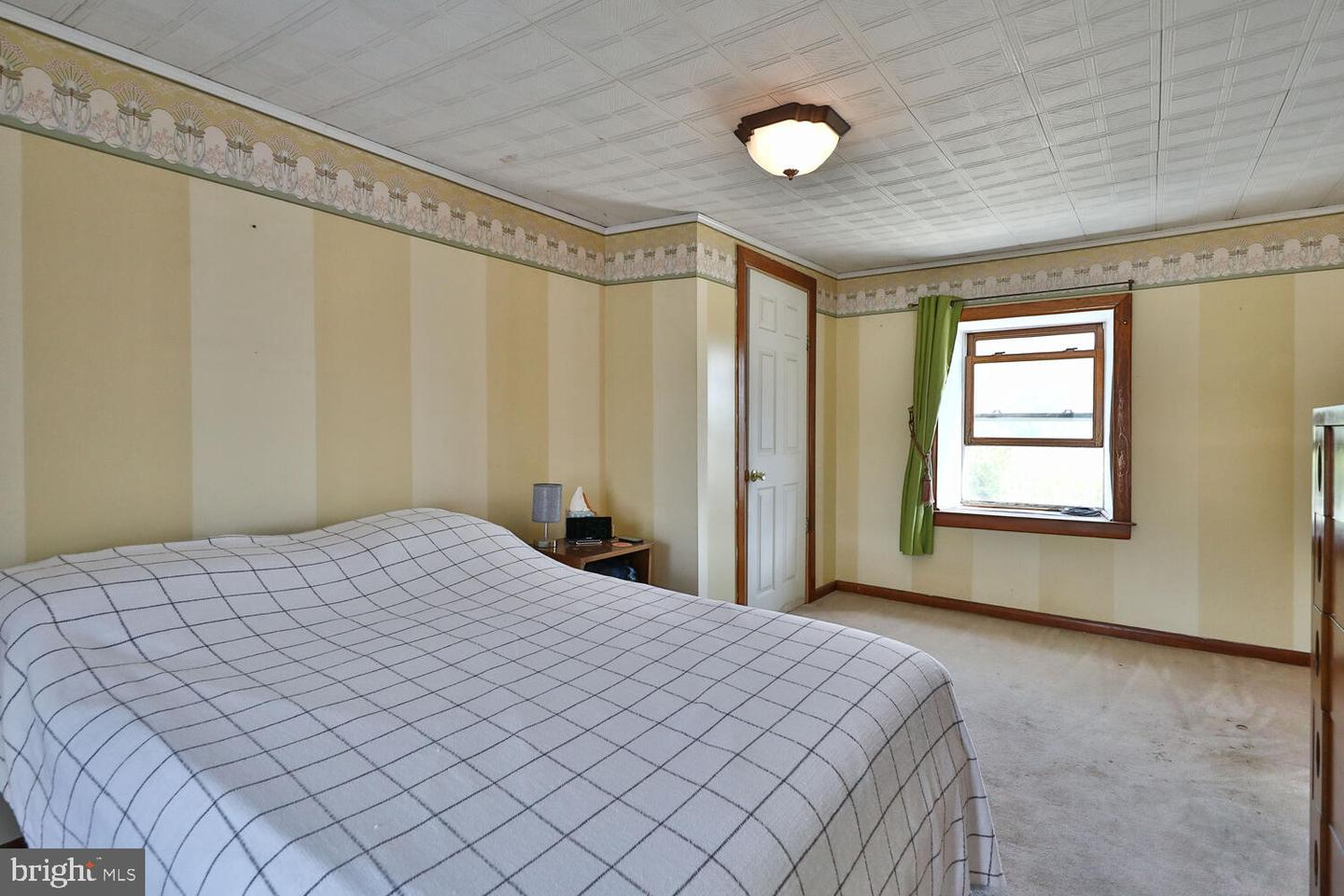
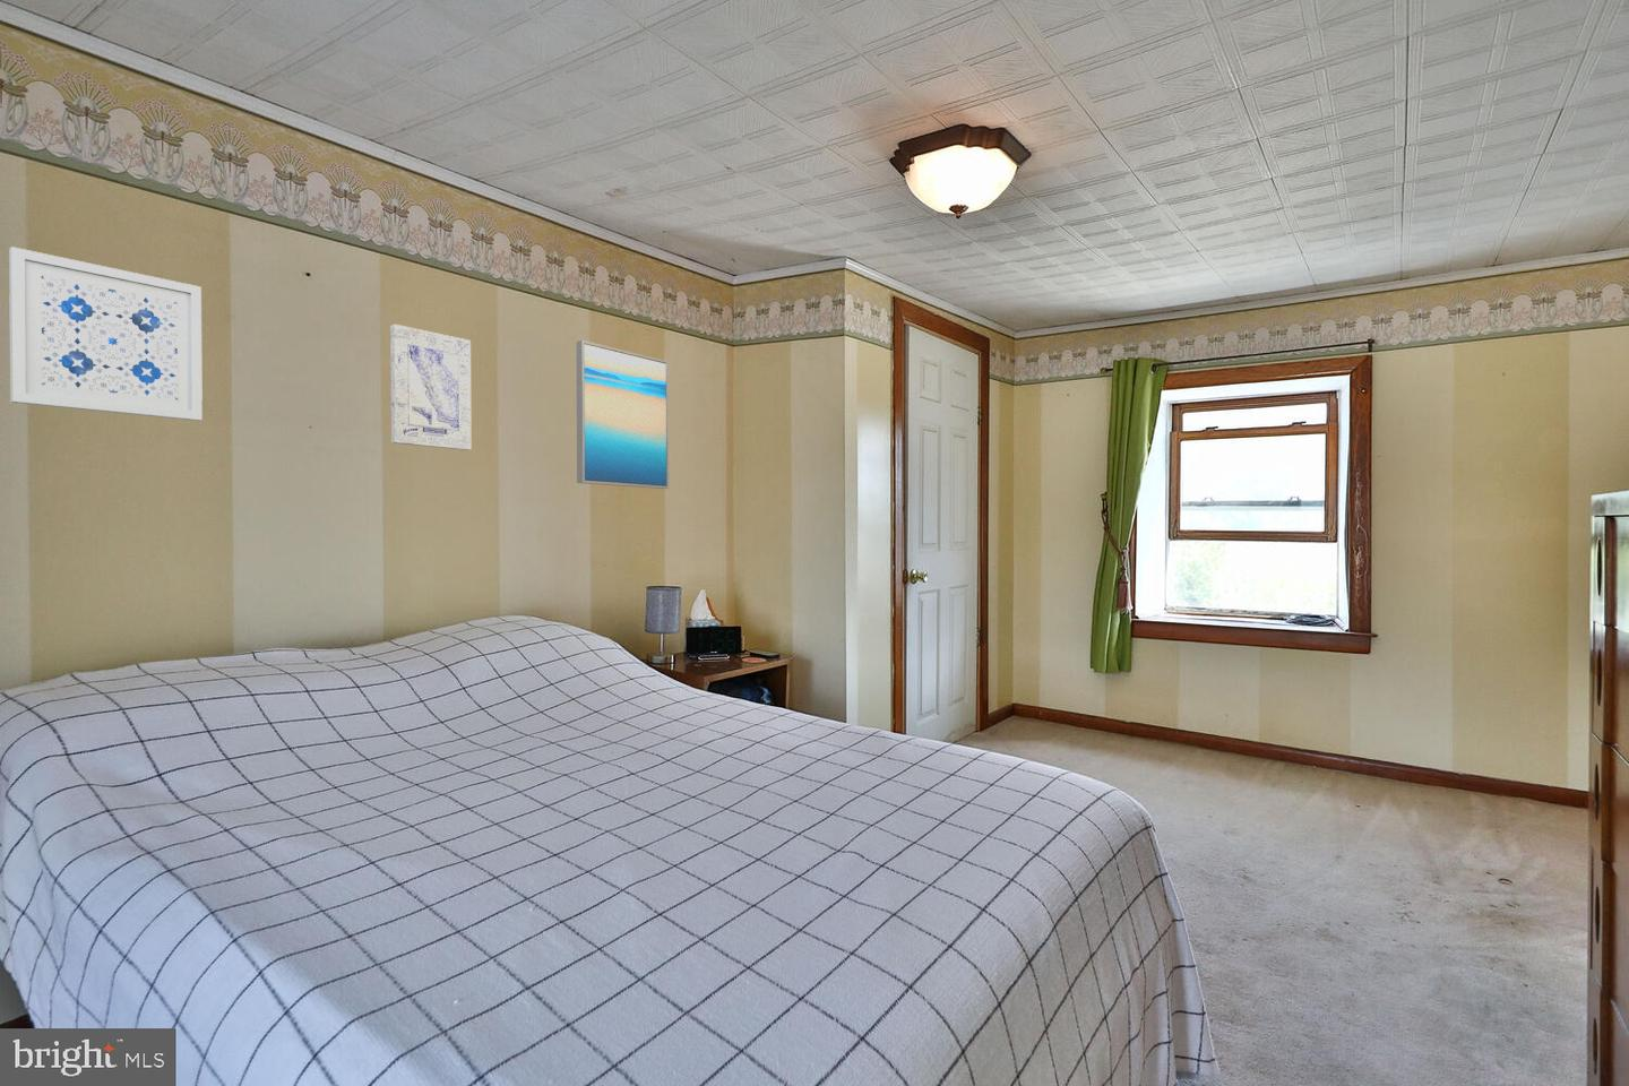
+ wall art (433, 389)
+ wall art (624, 418)
+ wall art (112, 341)
